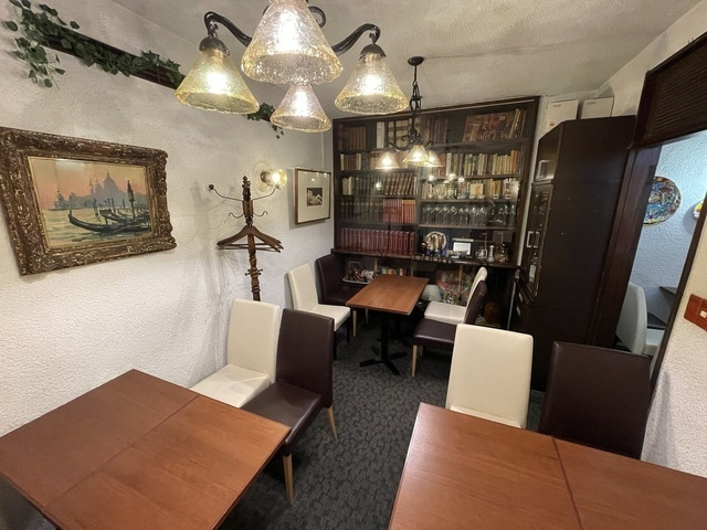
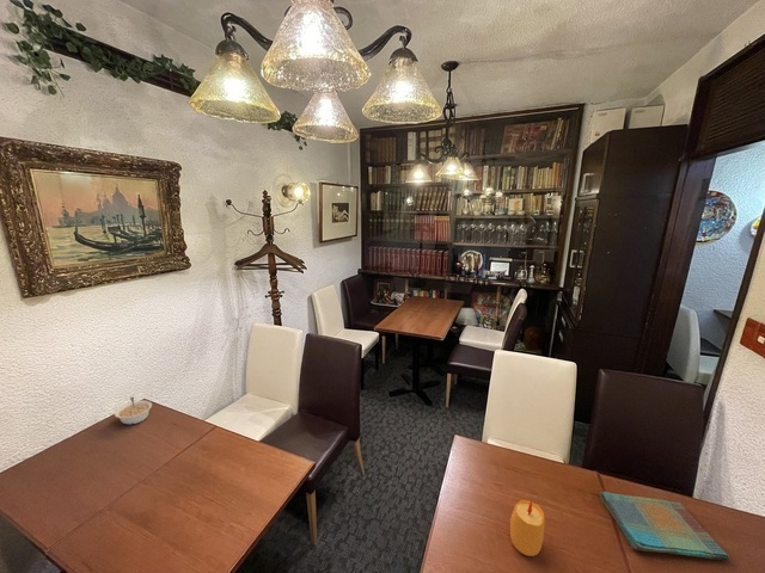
+ legume (133, 412)
+ dish towel (657, 522)
+ candle (527, 520)
